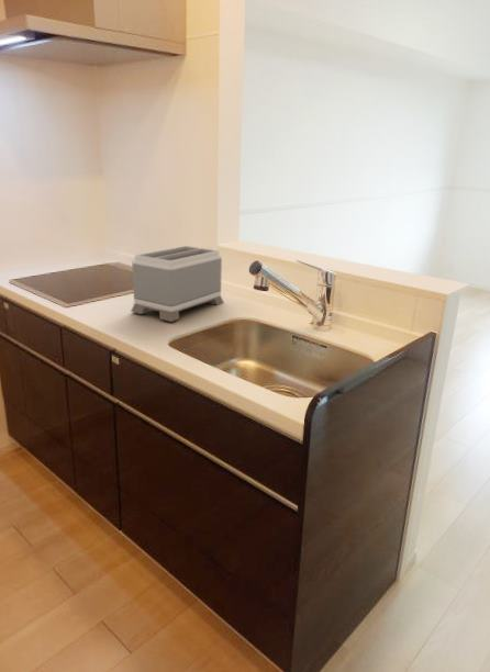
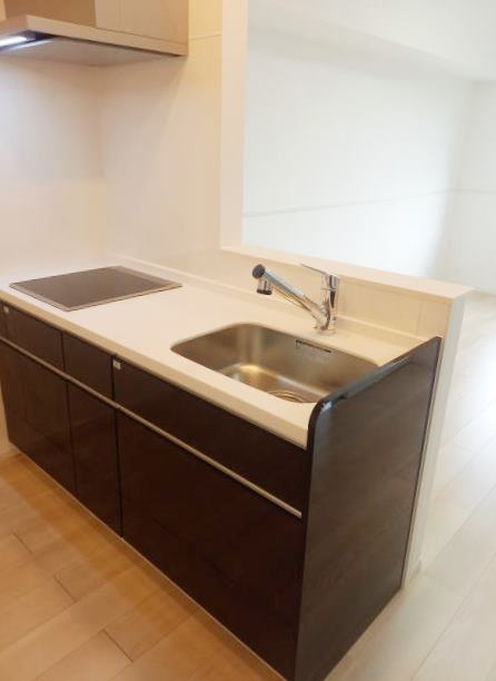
- toaster (181, 279)
